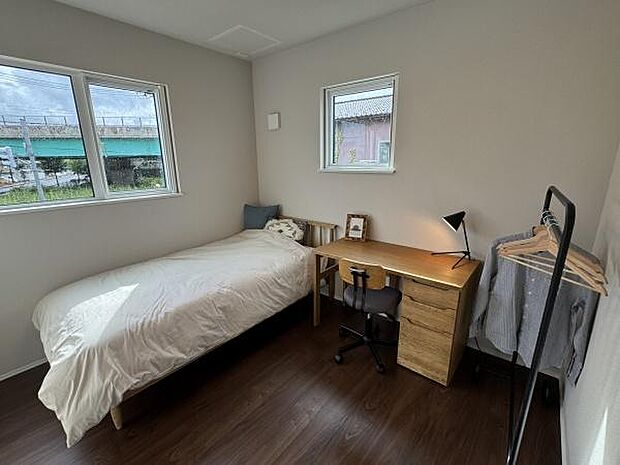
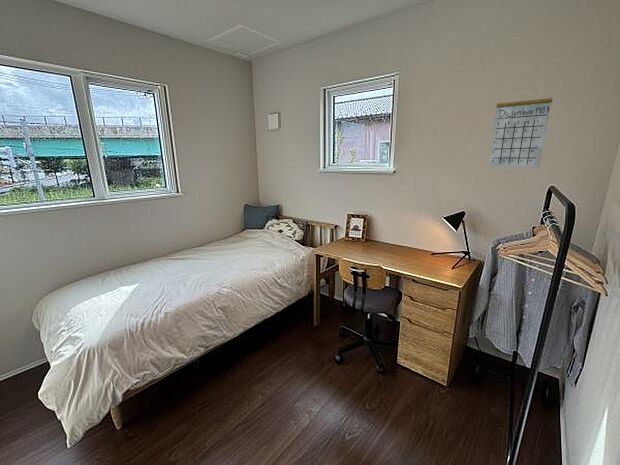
+ calendar (519, 127)
